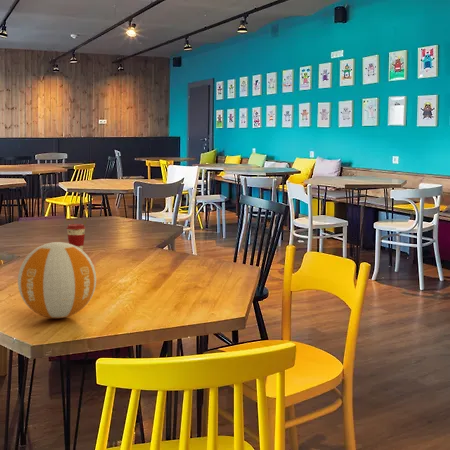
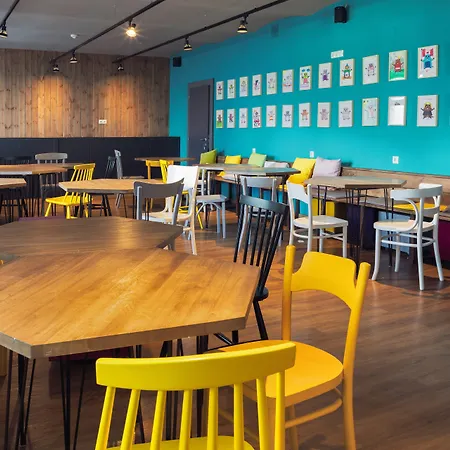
- volleyball (57, 280)
- coffee cup (76, 239)
